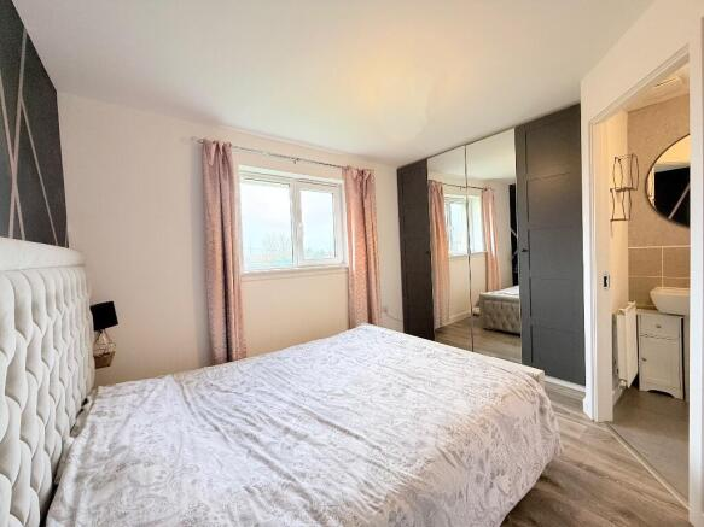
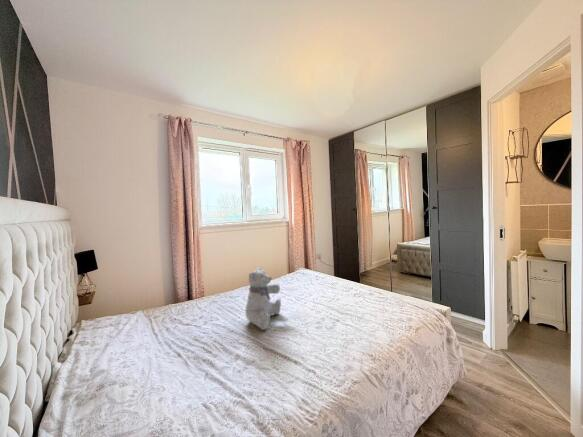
+ teddy bear (267, 295)
